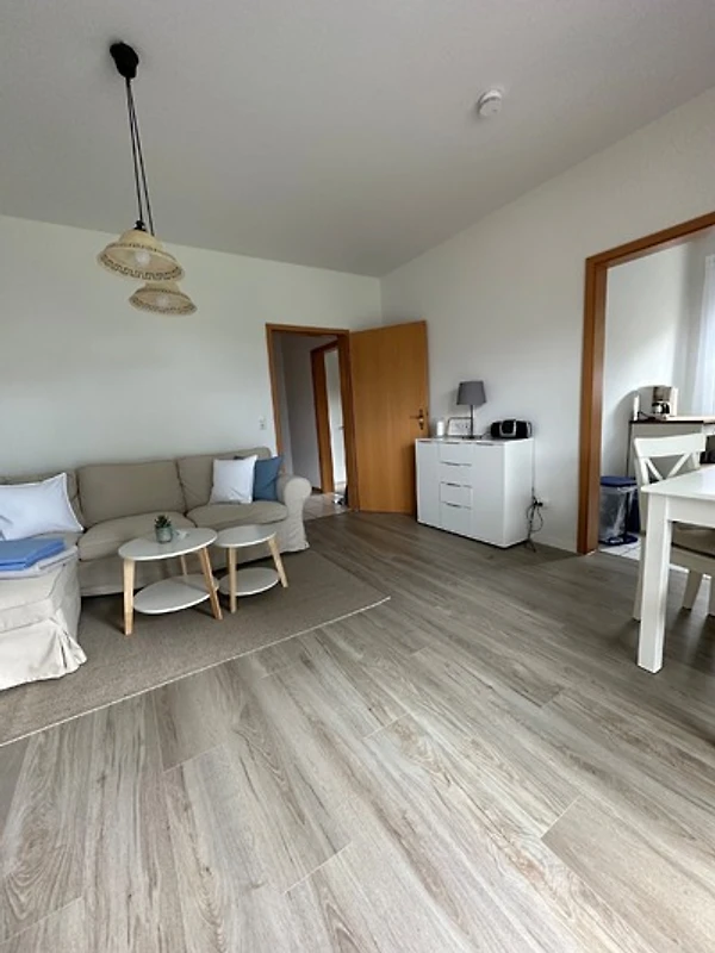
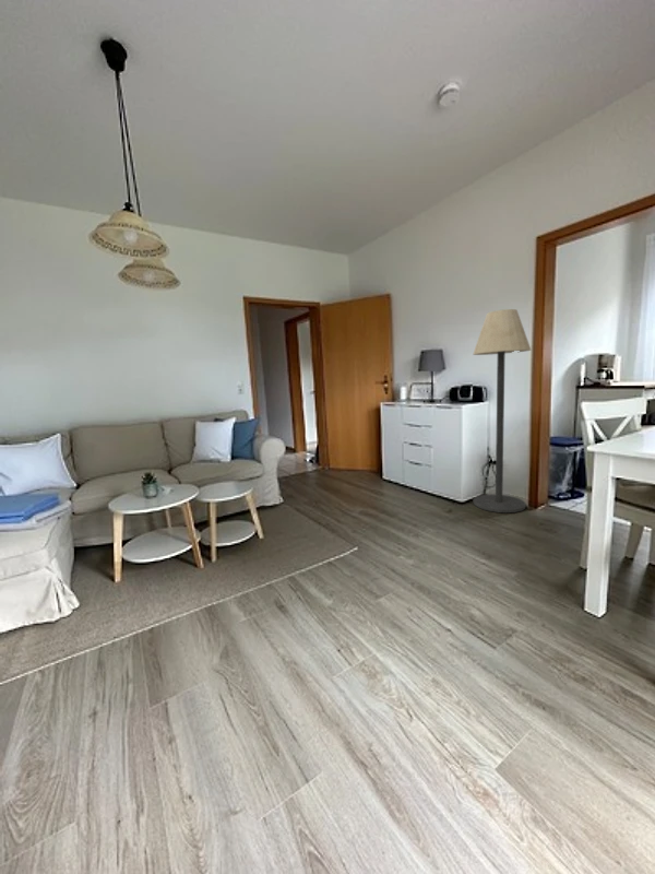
+ floor lamp (500, 412)
